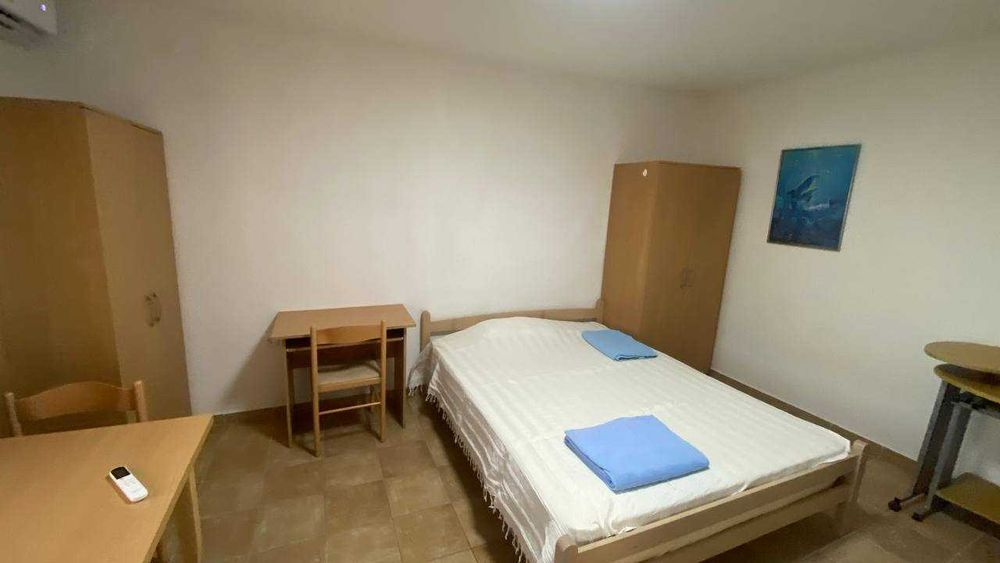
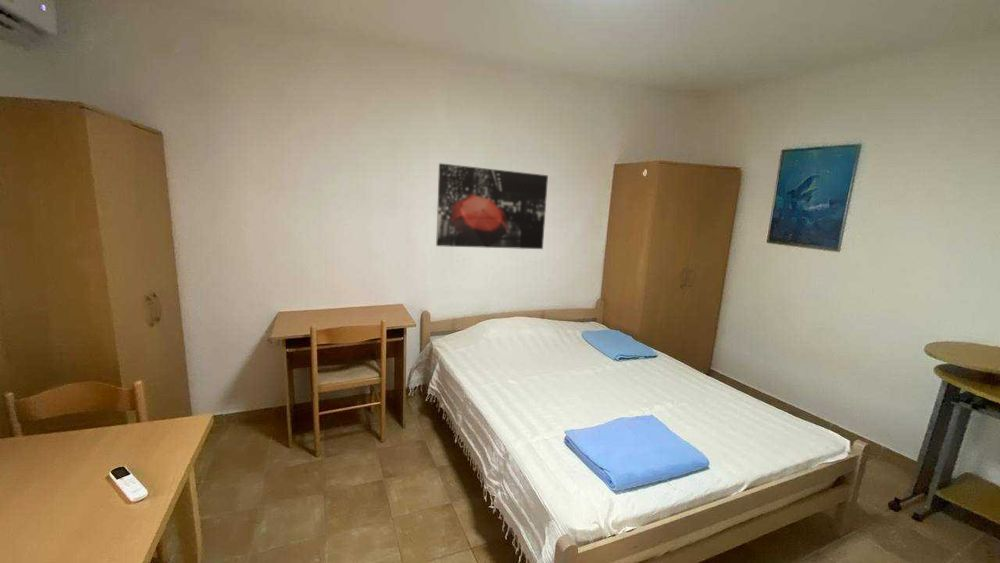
+ wall art (494, 209)
